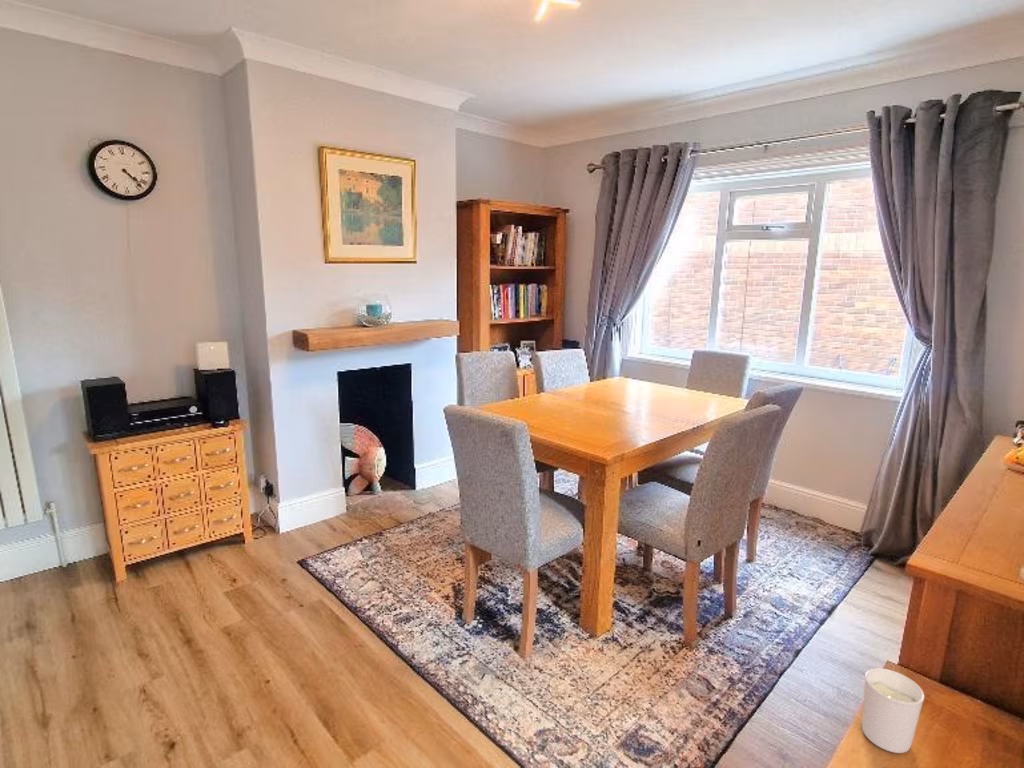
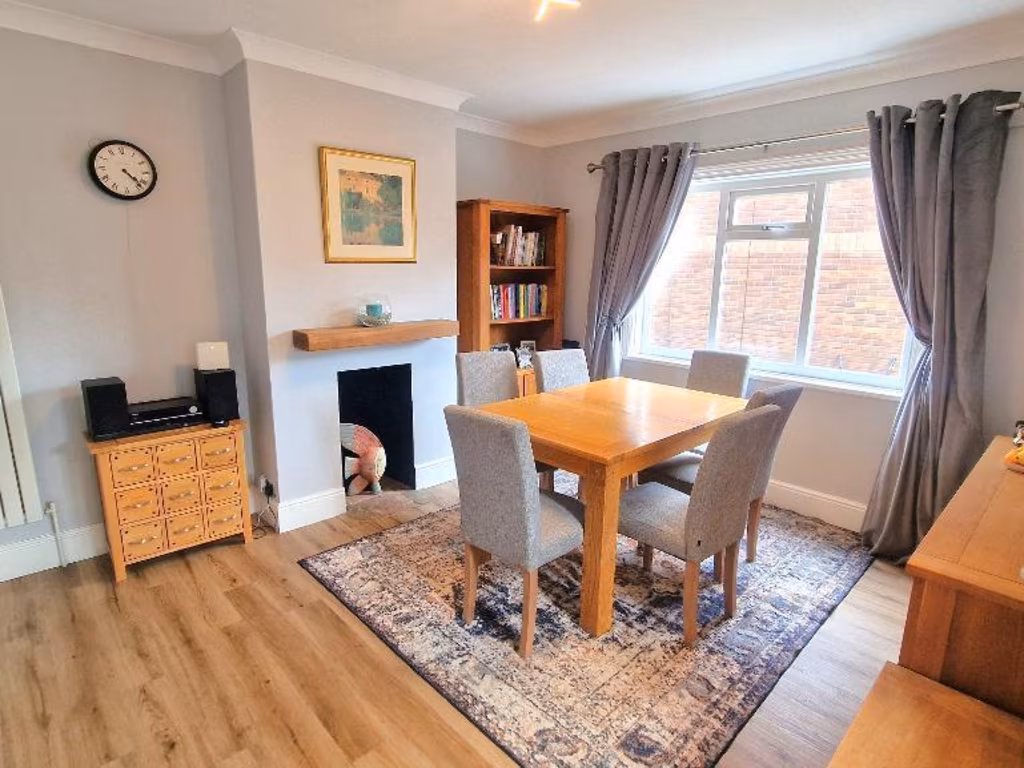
- candle holder (889, 710)
